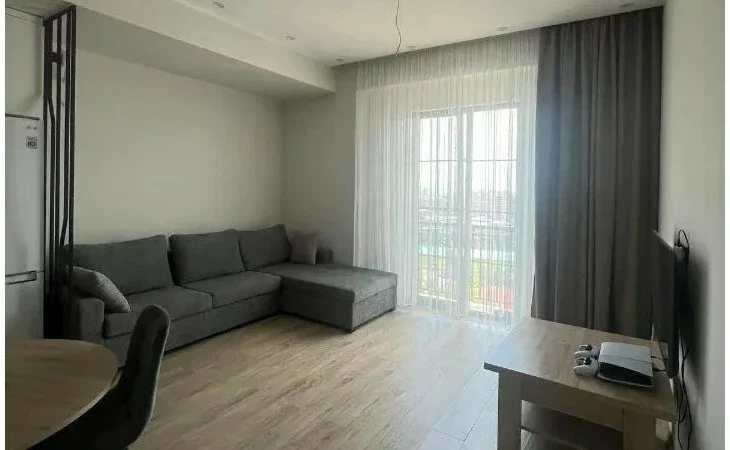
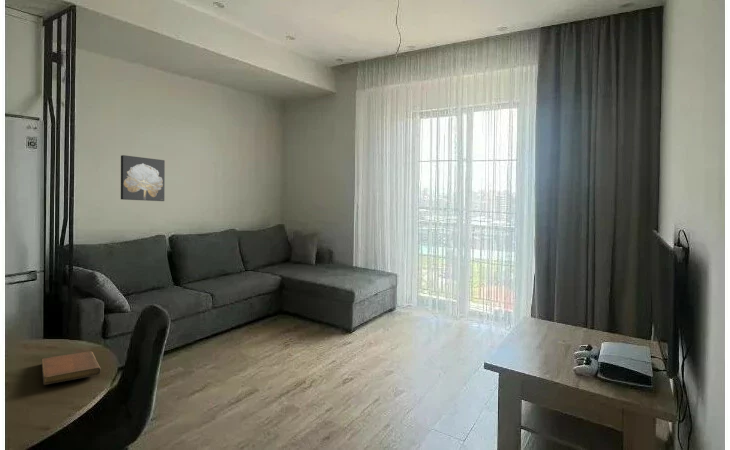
+ wall art (143, 179)
+ notebook (70, 366)
